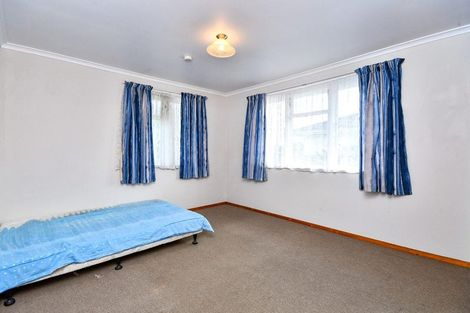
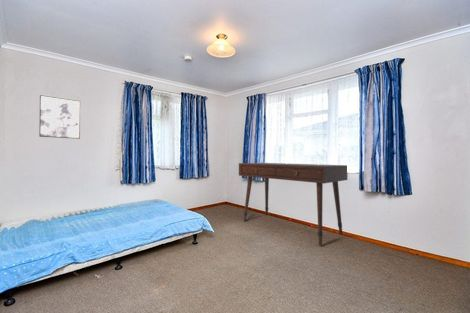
+ desk (292, 180)
+ wall art (60, 118)
